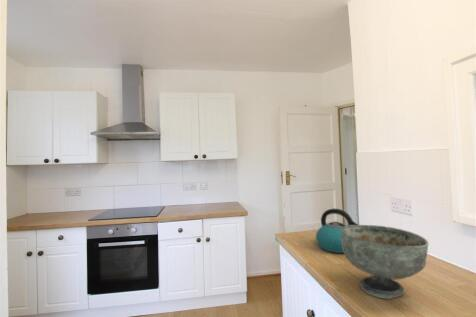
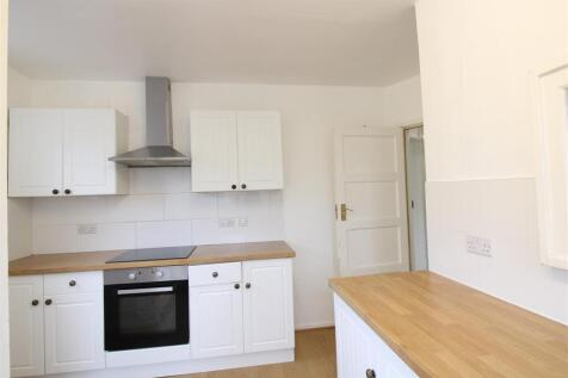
- decorative bowl (381, 260)
- kettle (339, 228)
